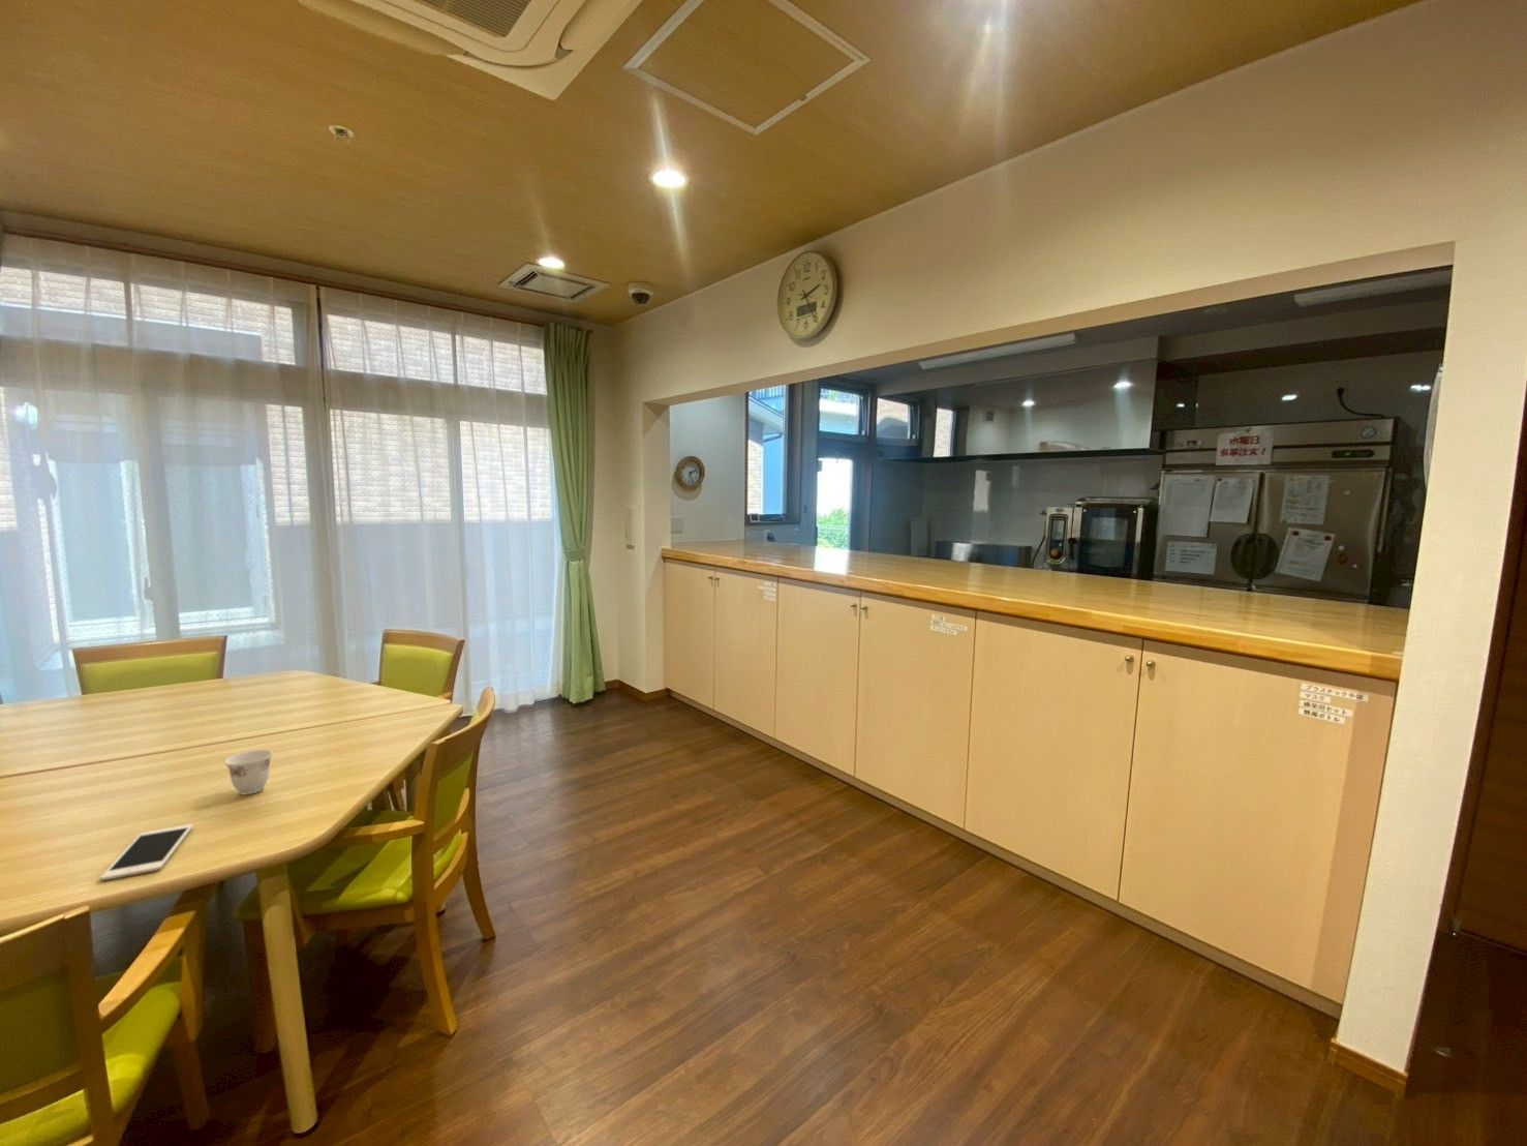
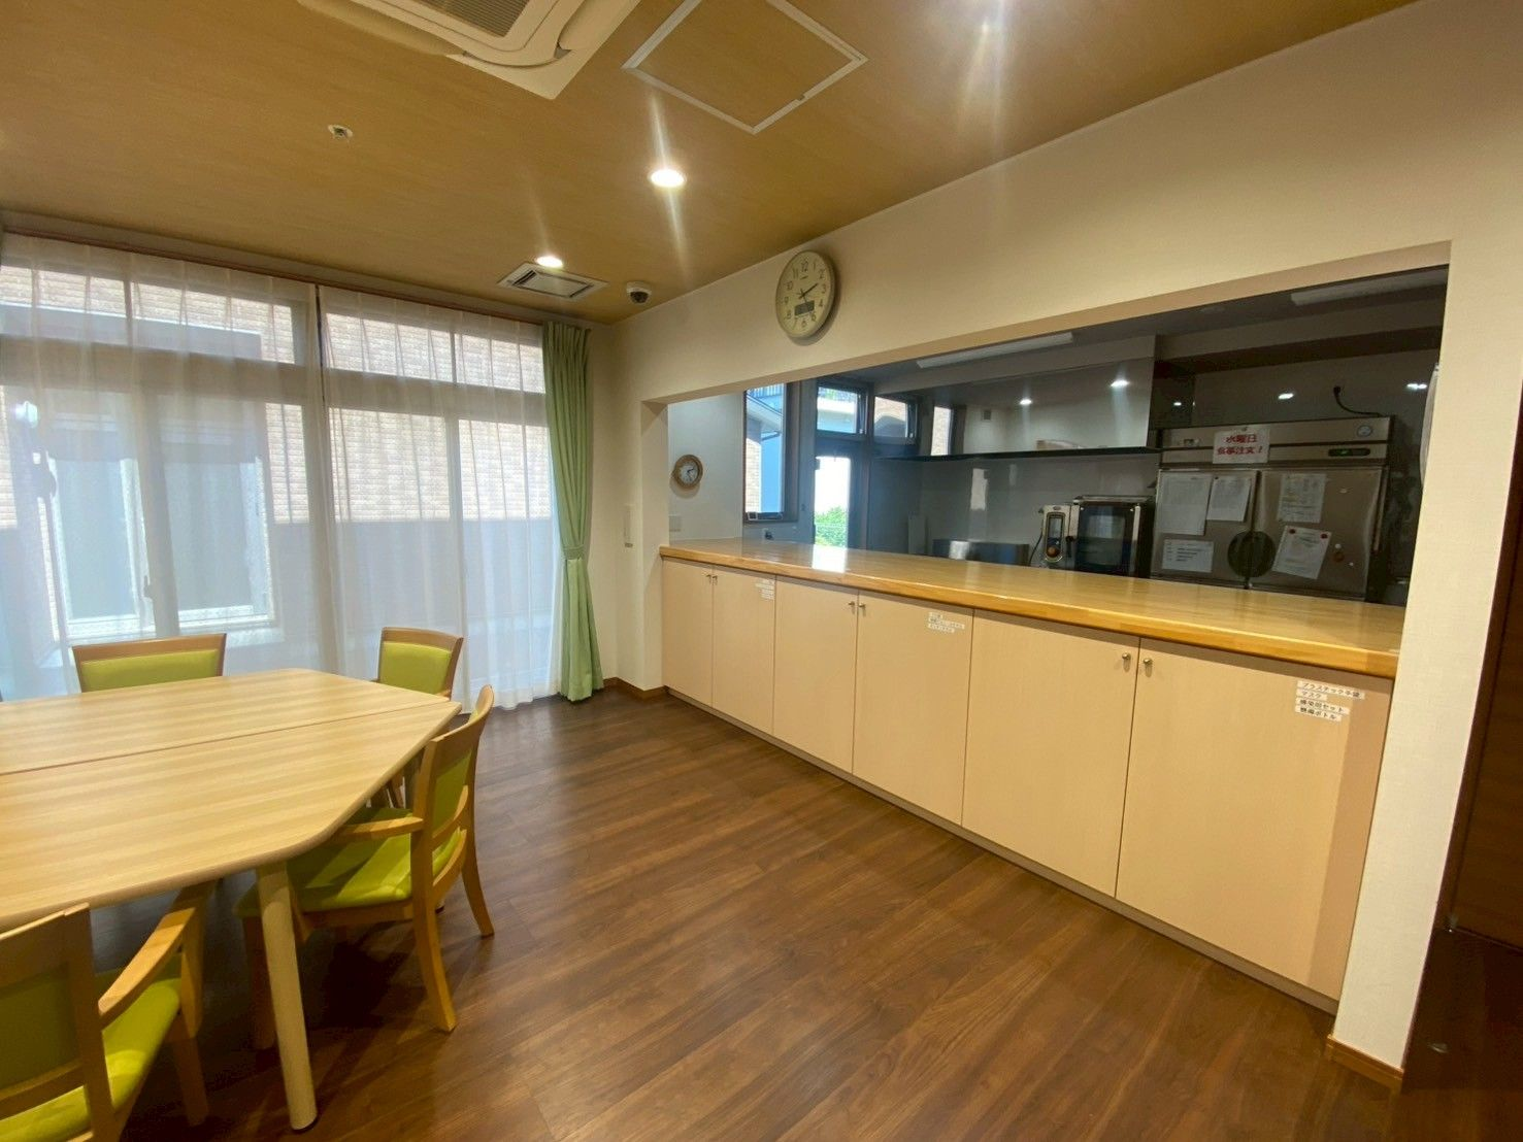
- cell phone (150, 850)
- teacup (249, 773)
